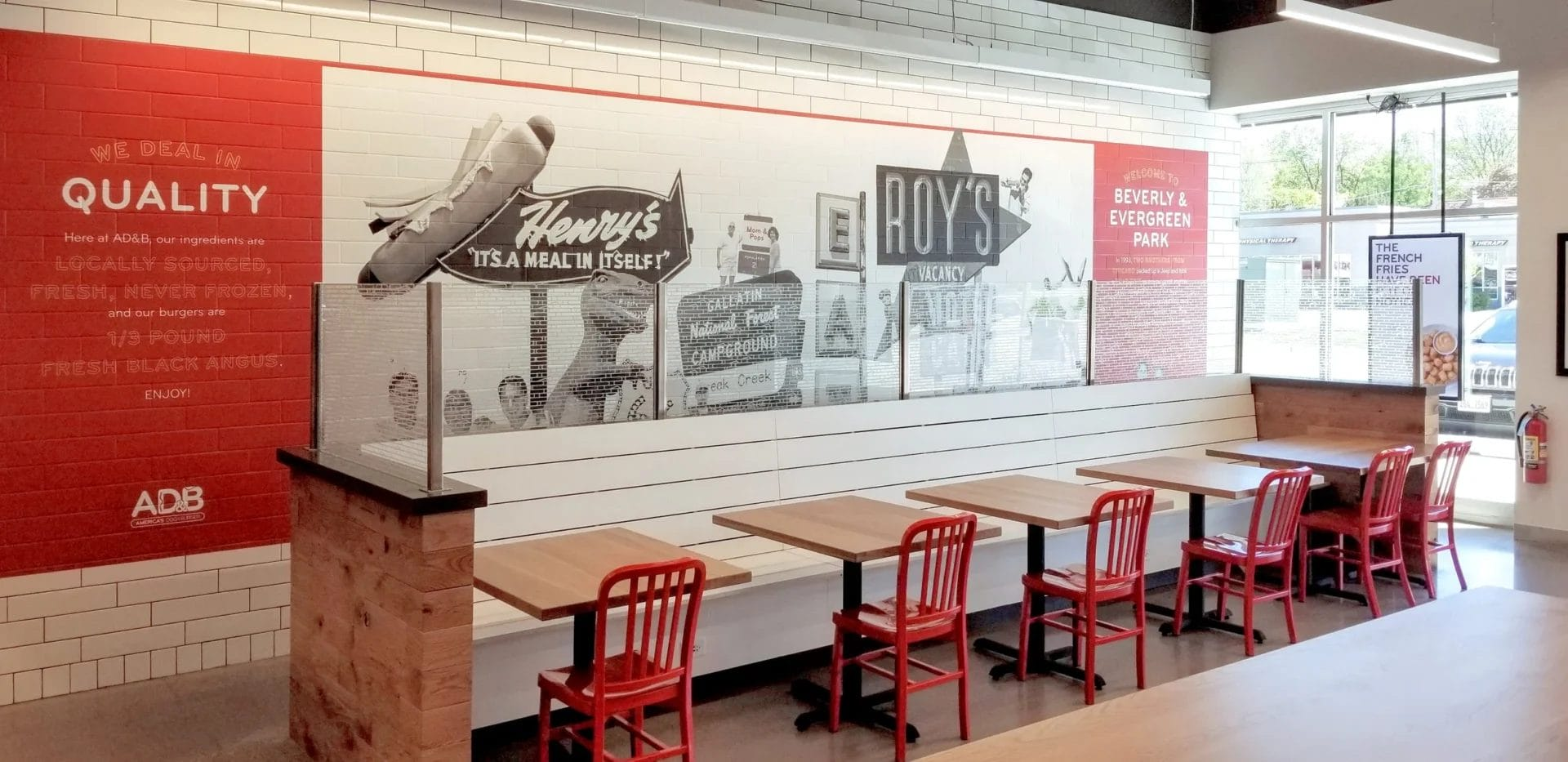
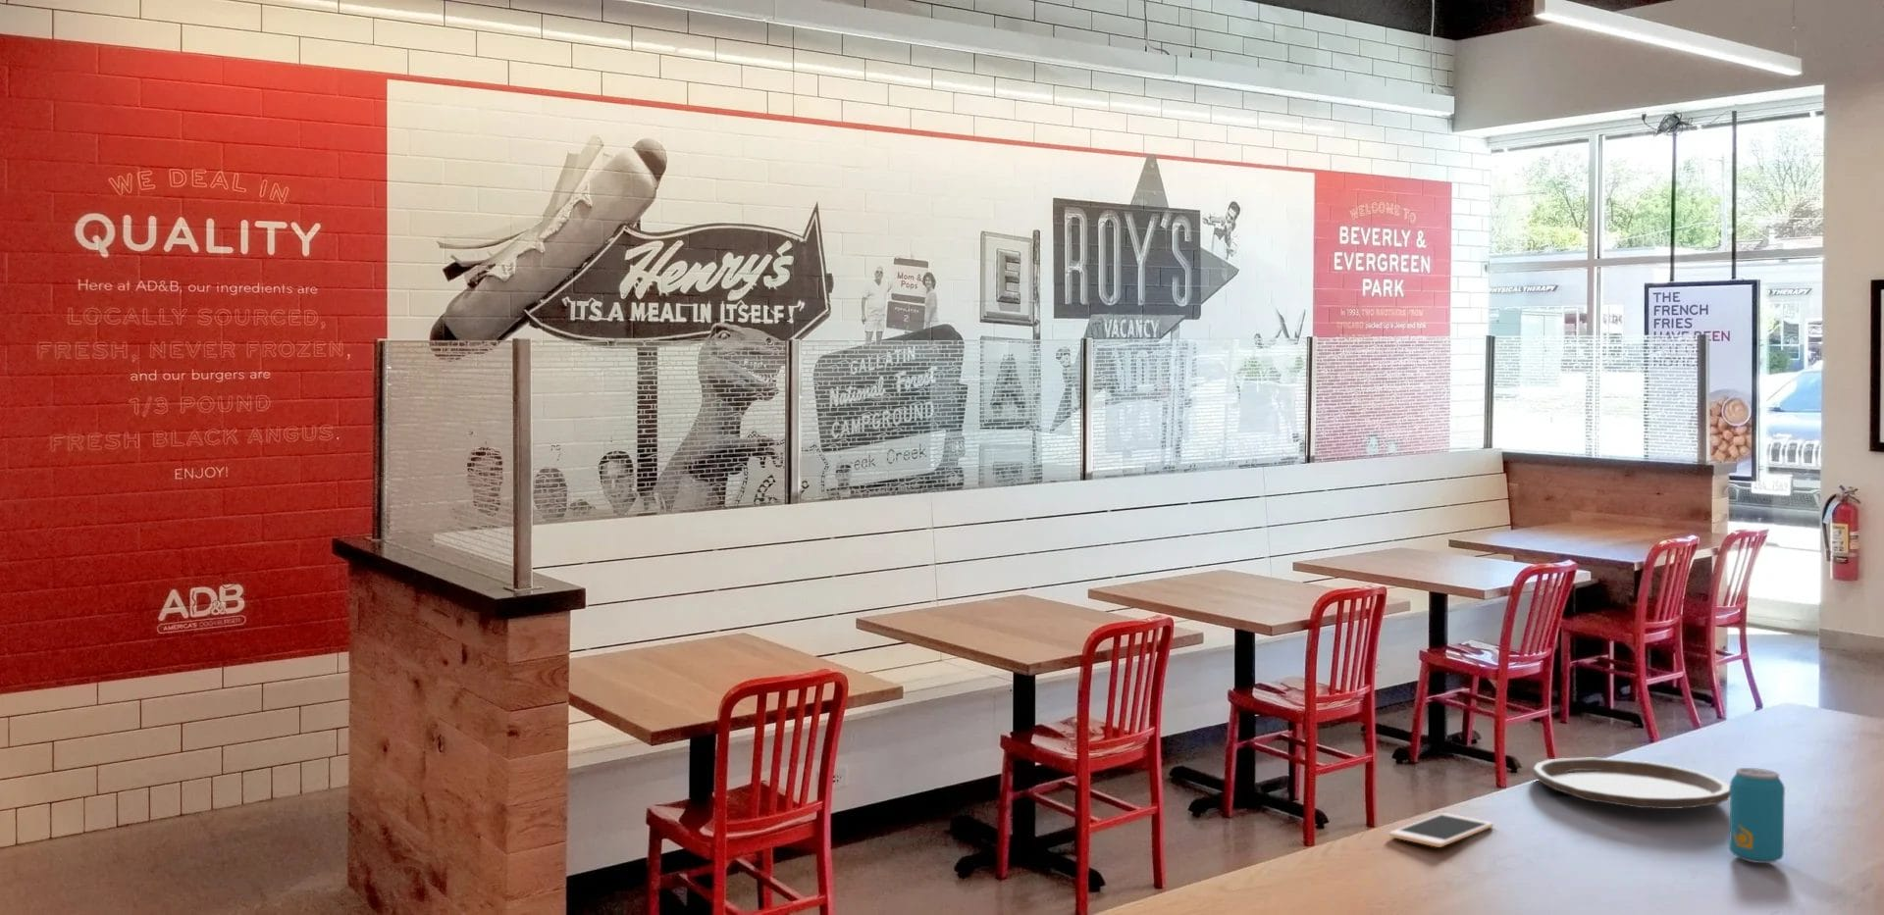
+ plate (1629, 784)
+ beverage can (1757, 815)
+ cell phone (1442, 829)
